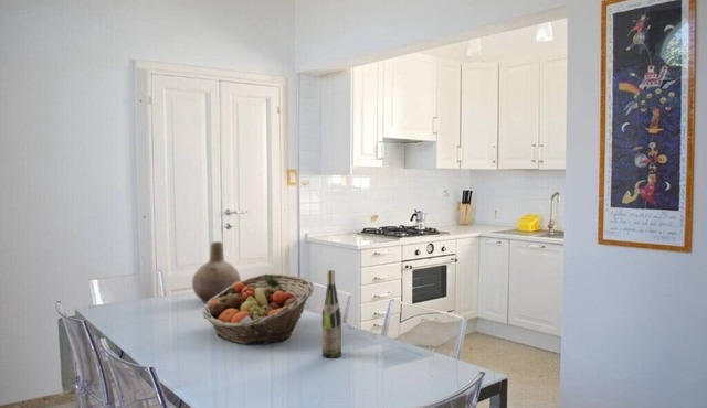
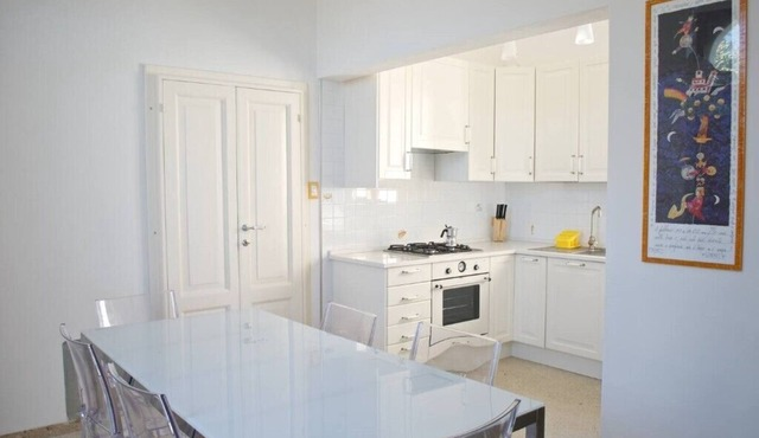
- vase (217, 271)
- fruit basket (258, 307)
- wine bottle (331, 312)
